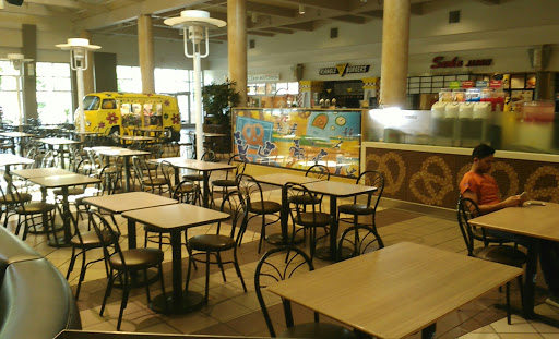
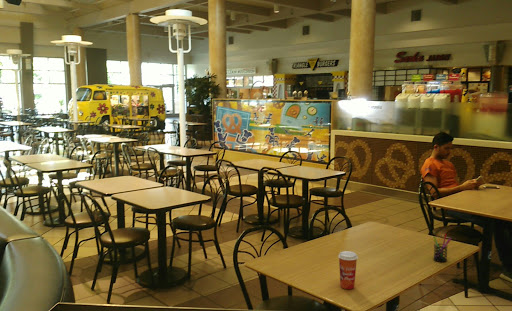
+ paper cup (347, 270)
+ pen holder (440, 246)
